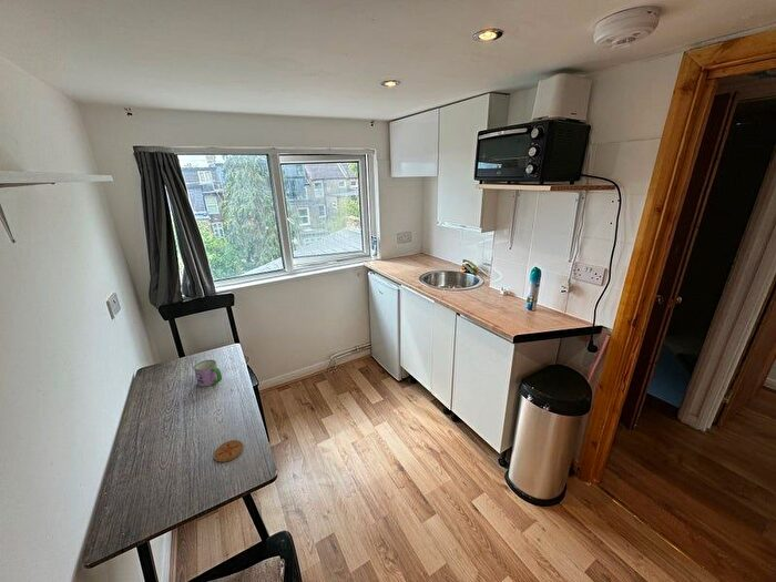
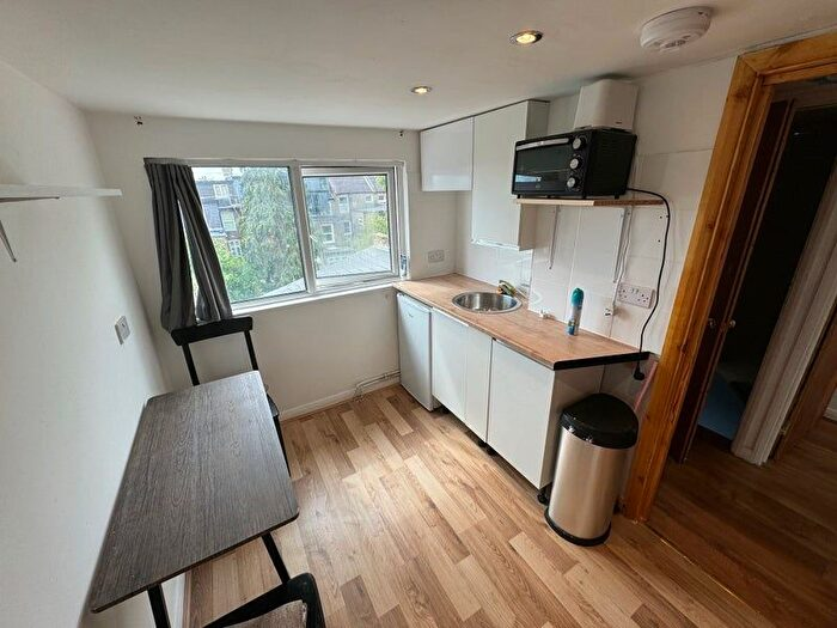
- coaster (228, 450)
- mug (210, 374)
